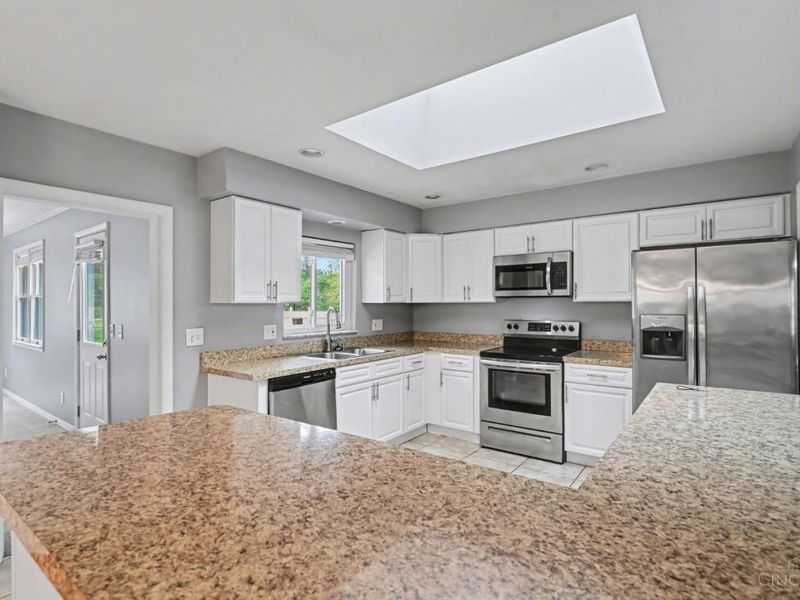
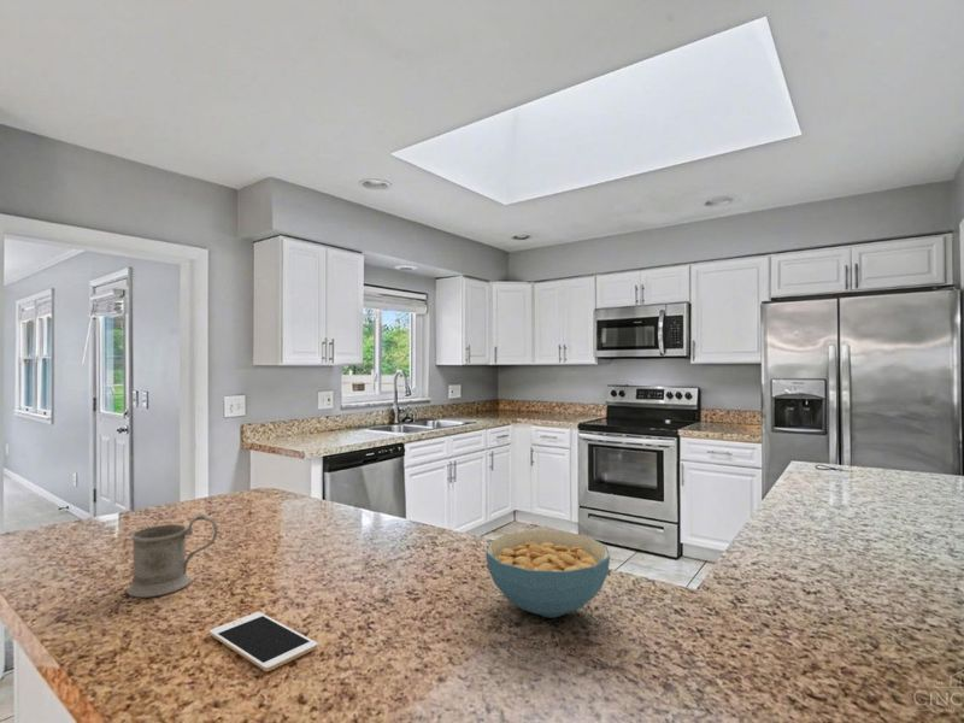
+ cereal bowl (547, 578)
+ cell phone (261, 639)
+ mug (174, 549)
